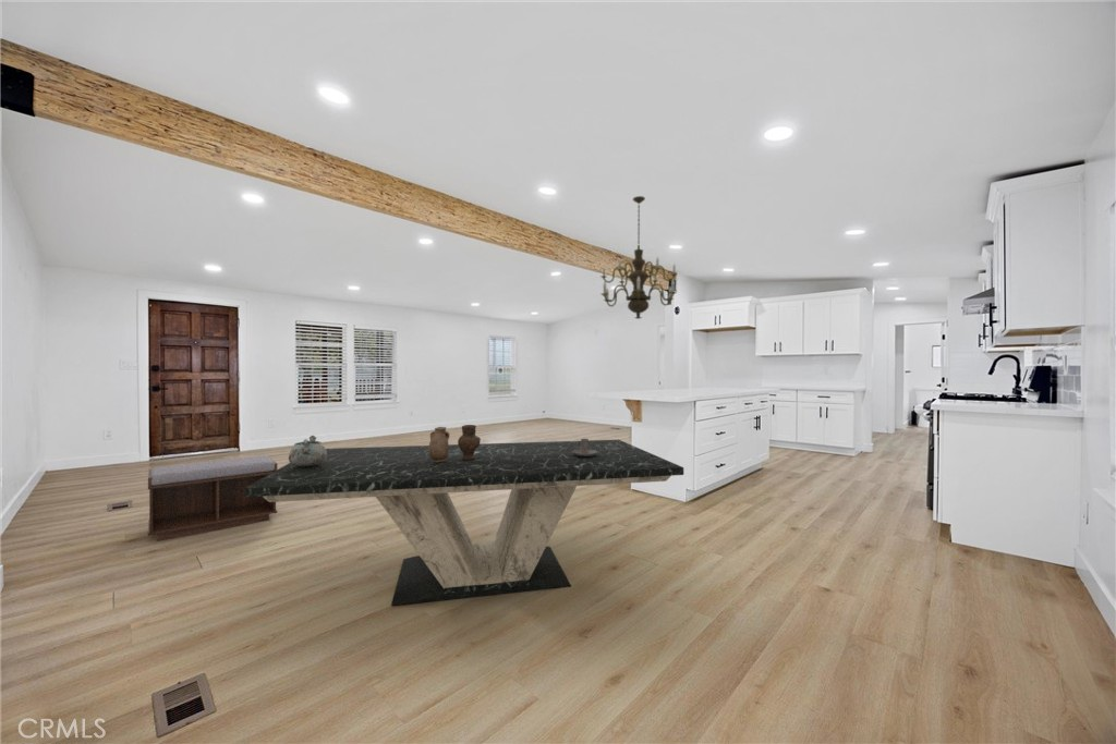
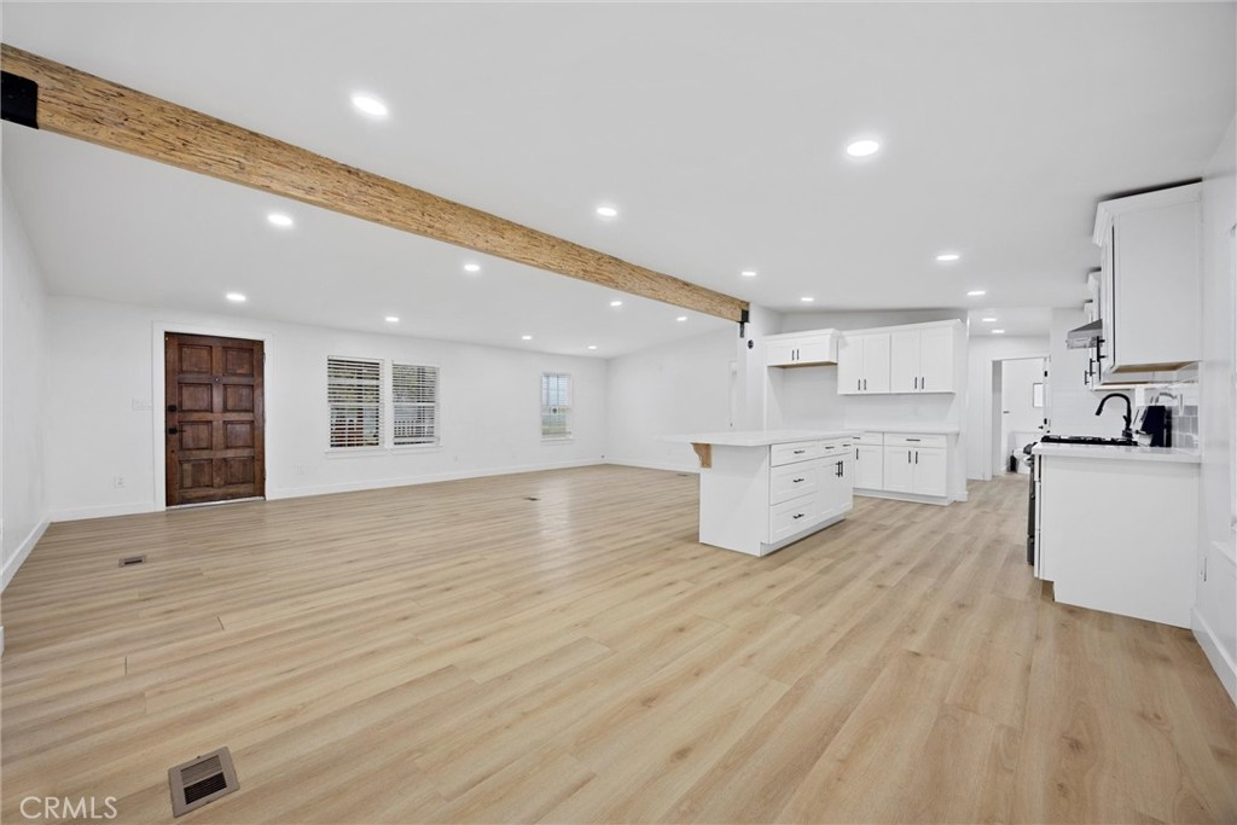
- dining table (462, 523)
- chandelier (638, 258)
- bench (215, 493)
- decorative bowl (307, 450)
- candle holder (583, 447)
- vase (458, 442)
